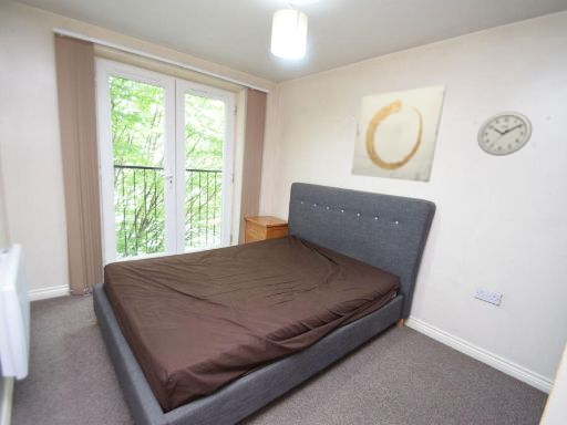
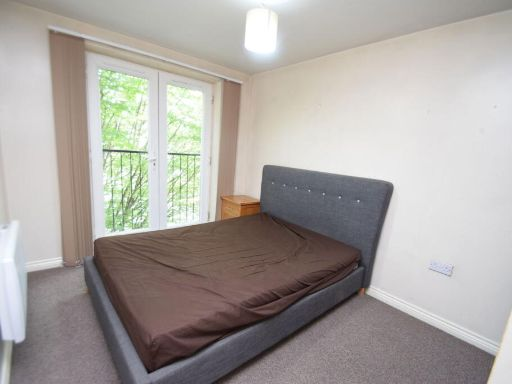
- wall clock (503, 134)
- wall art (392, 136)
